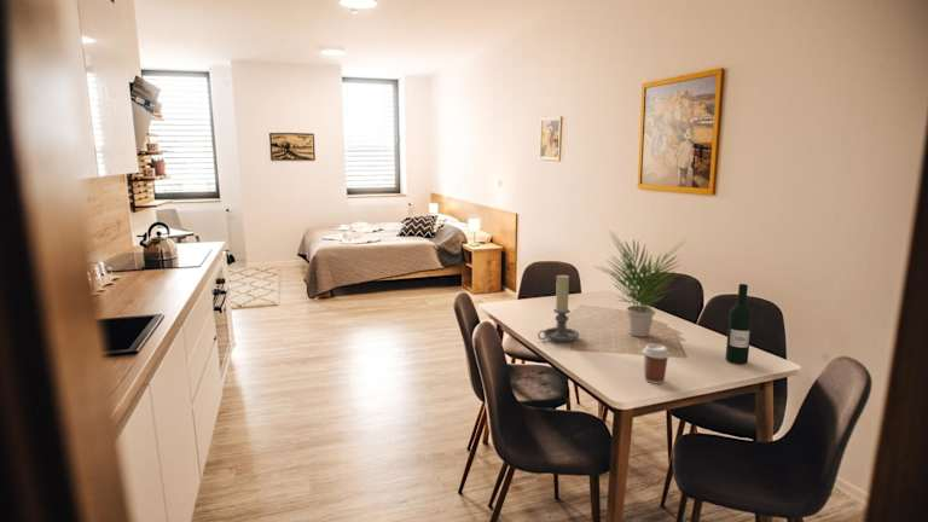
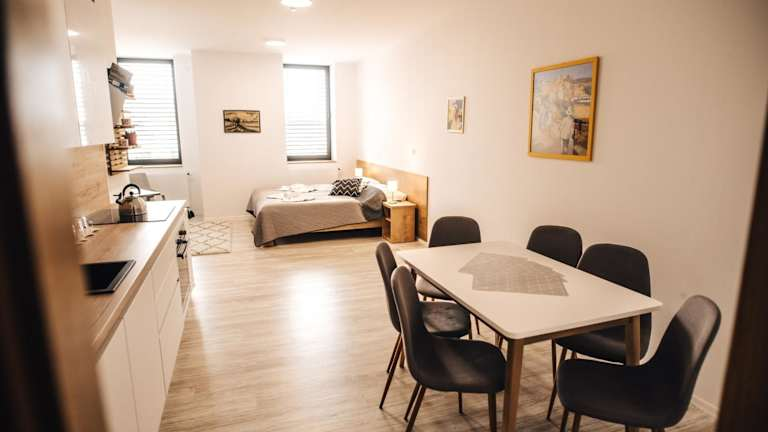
- coffee cup (655, 362)
- wine bottle (740, 323)
- potted plant (639, 284)
- candle holder (558, 307)
